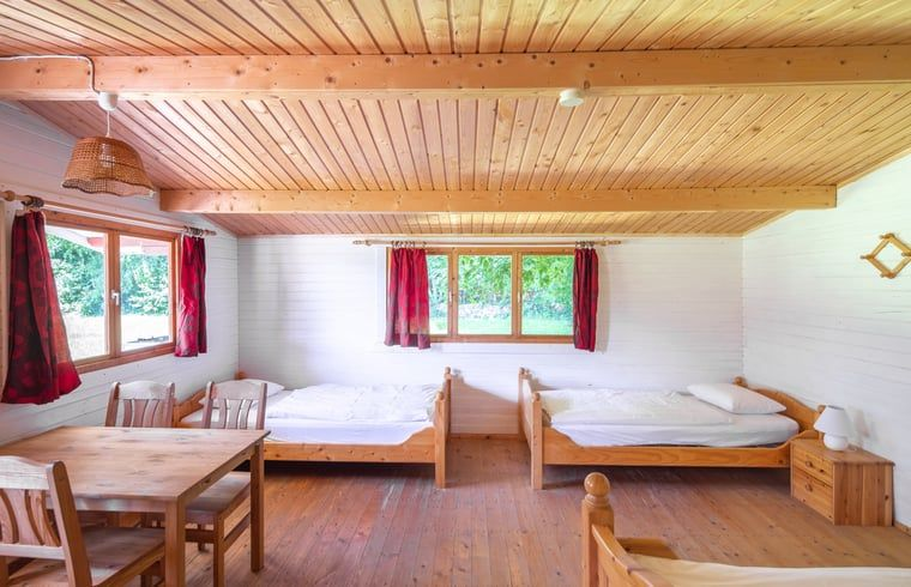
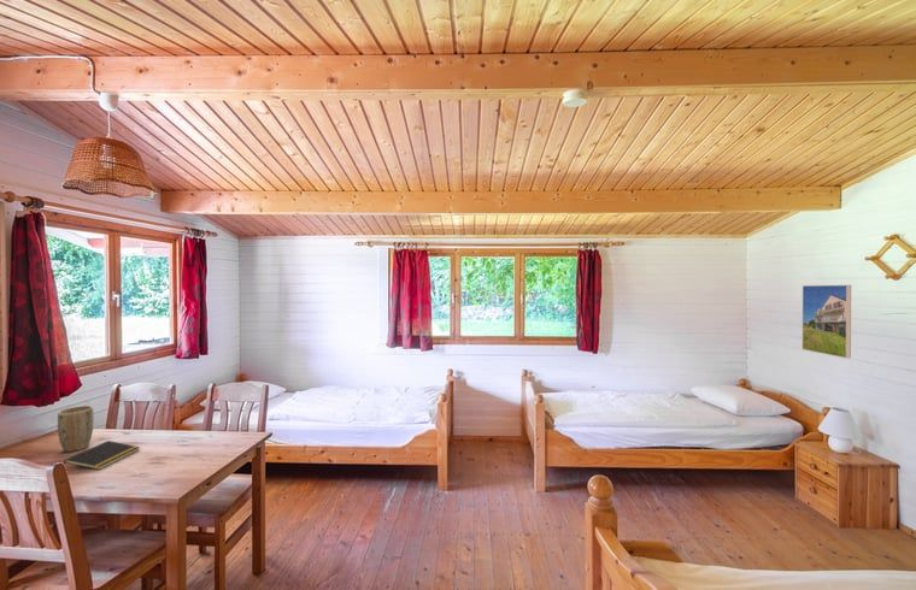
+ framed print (824, 319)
+ notepad (104, 454)
+ plant pot (76, 429)
